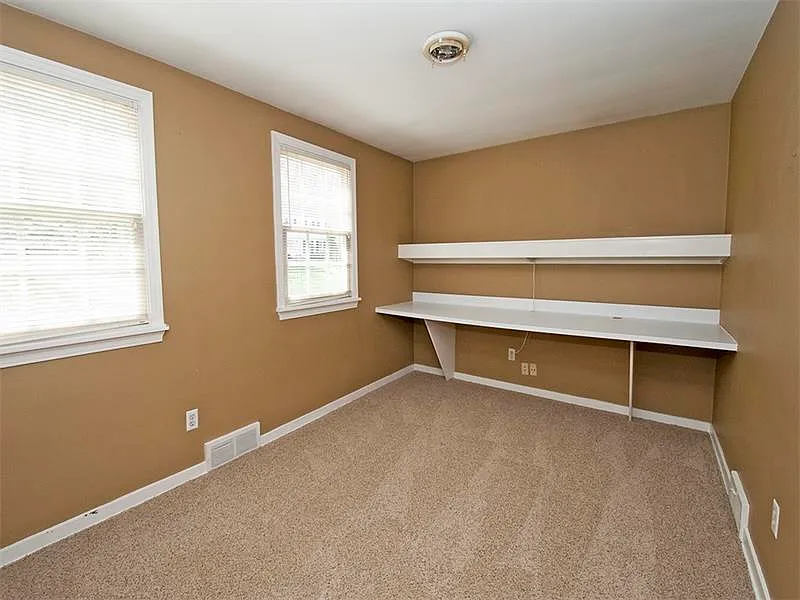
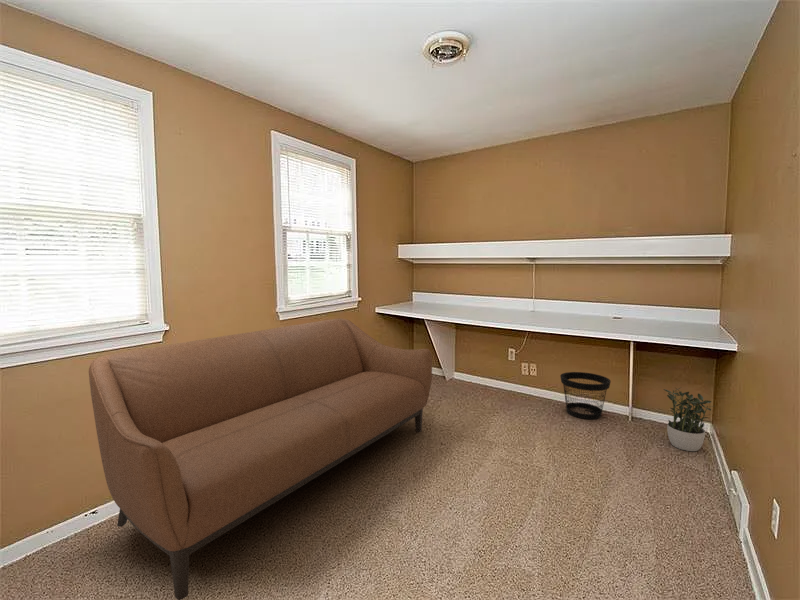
+ wastebasket (584, 394)
+ sofa (295, 404)
+ potted plant (687, 417)
